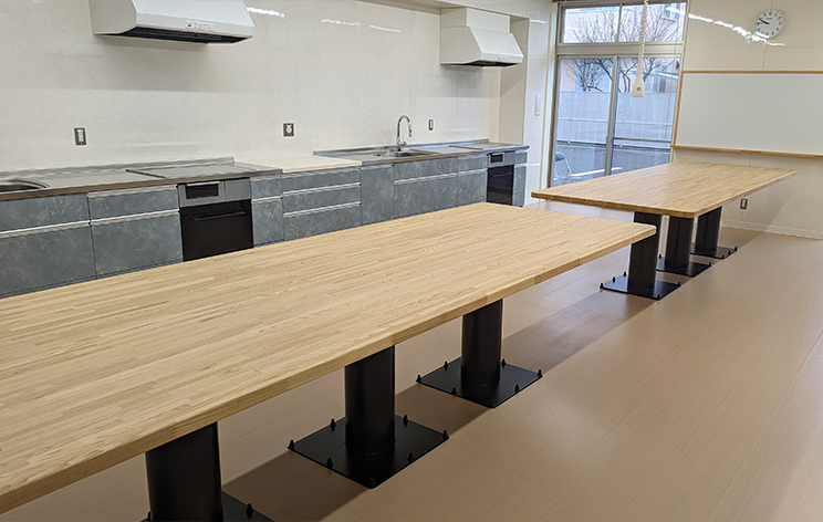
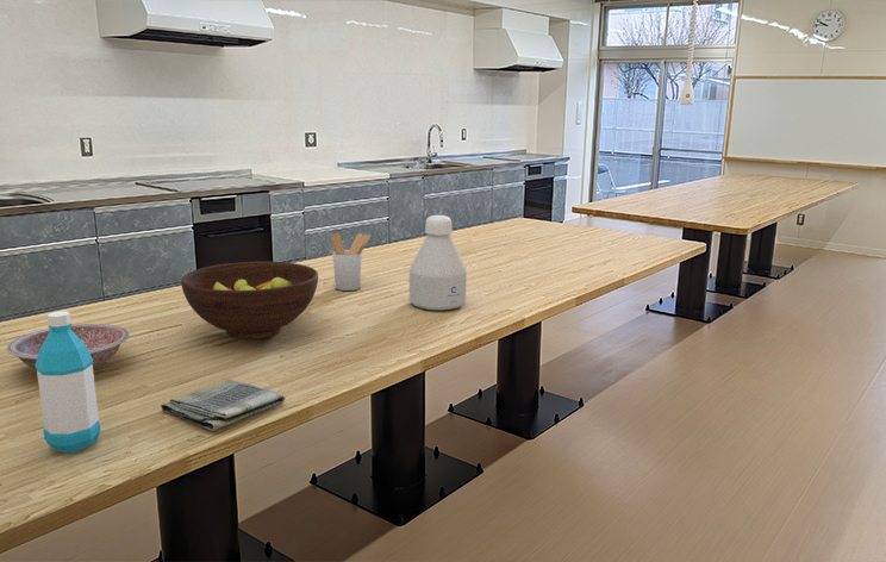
+ utensil holder (352, 260)
+ bowl (83, 343)
+ dish towel (223, 400)
+ water bottle (65, 381)
+ bottle (437, 260)
+ fruit bowl (252, 304)
